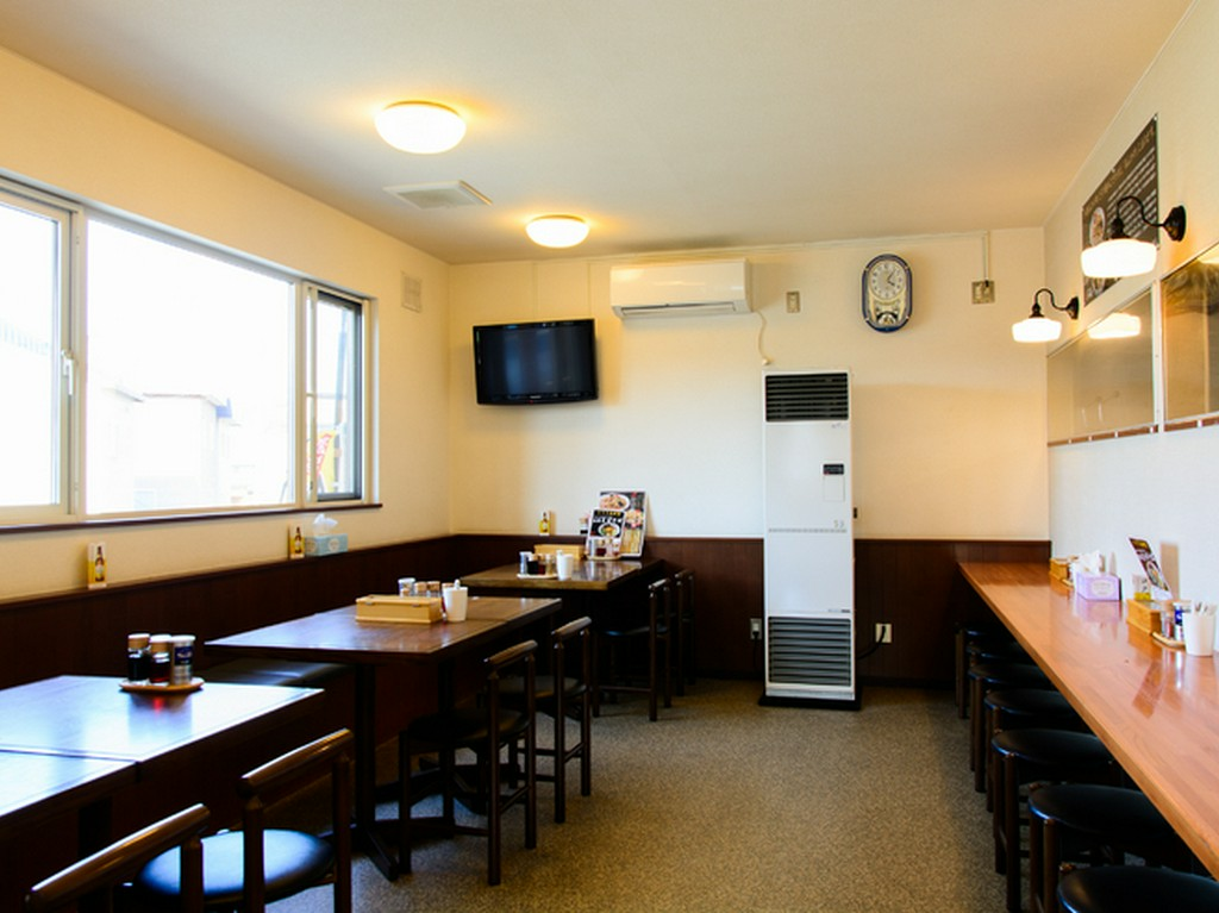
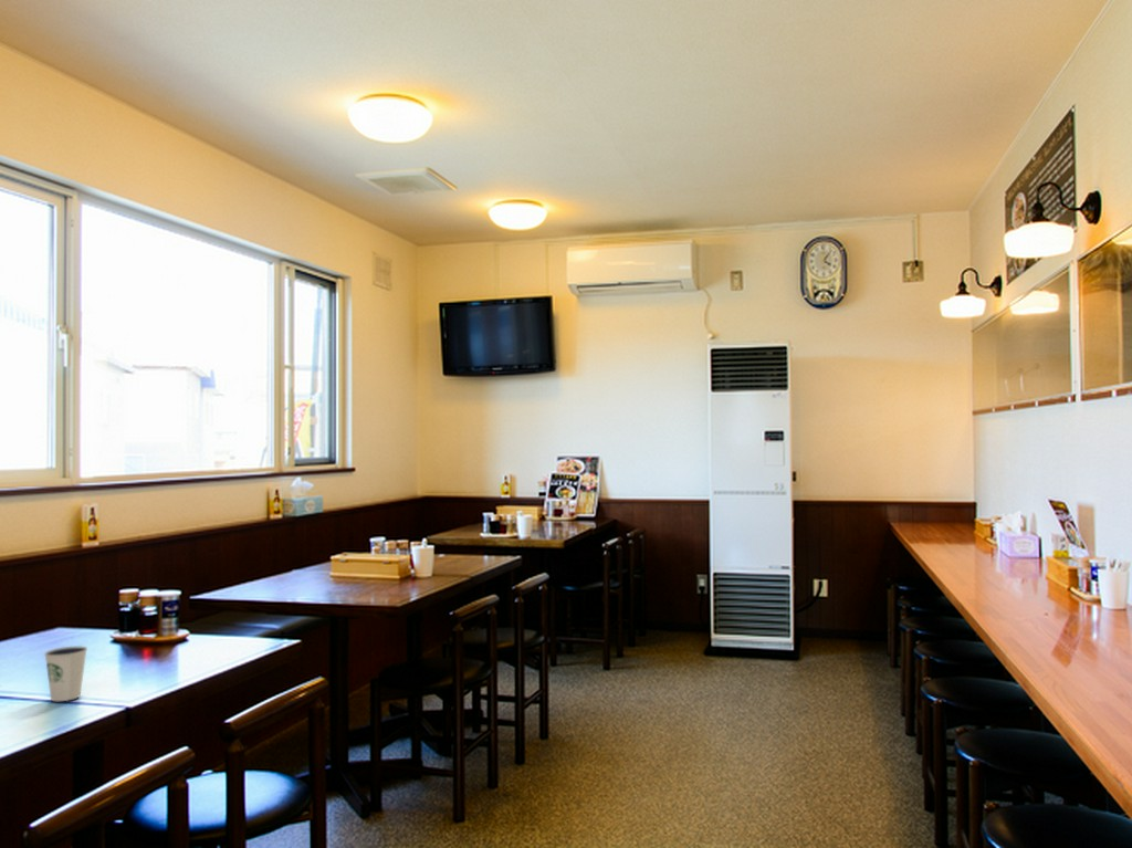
+ dixie cup (65, 674)
